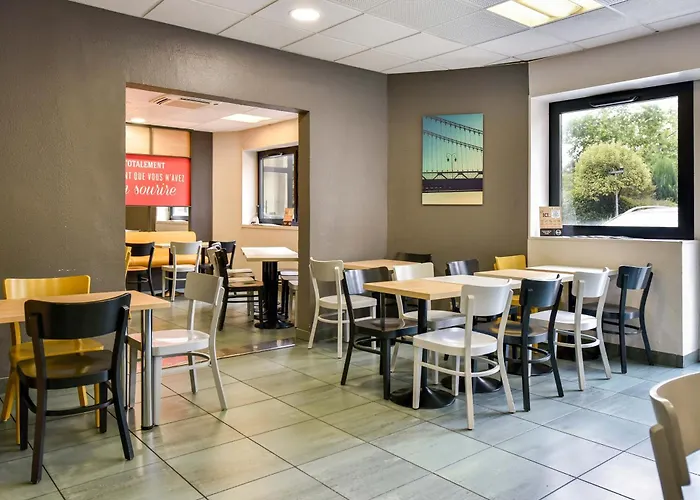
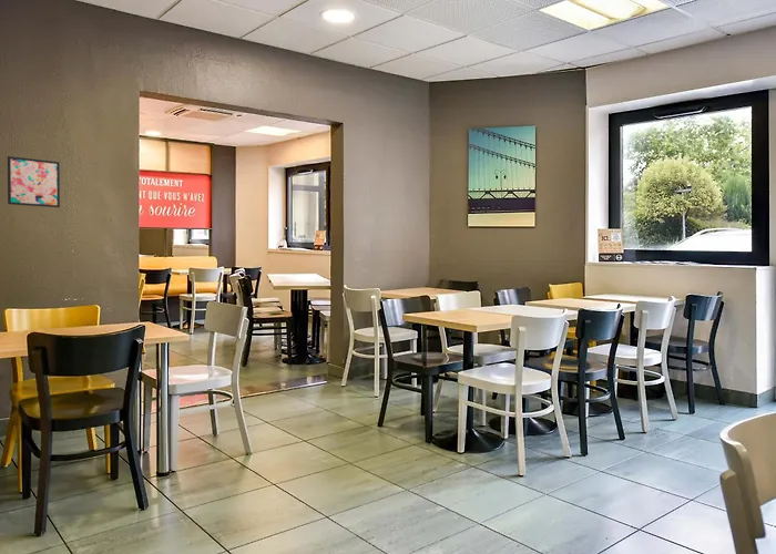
+ wall art (33, 182)
